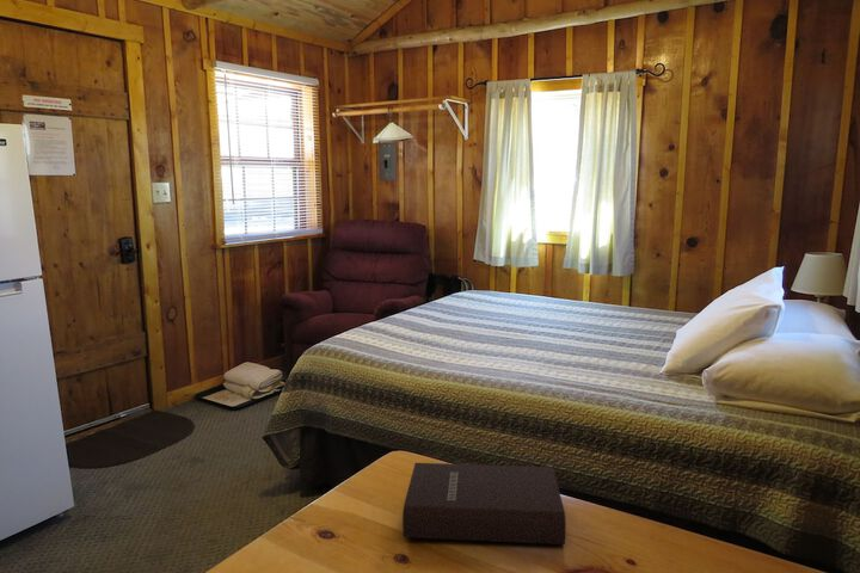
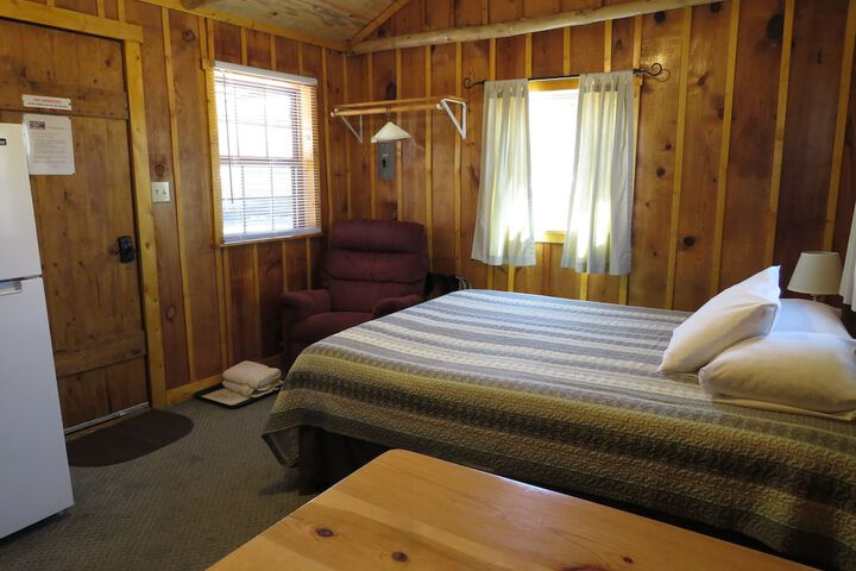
- book (483, 501)
